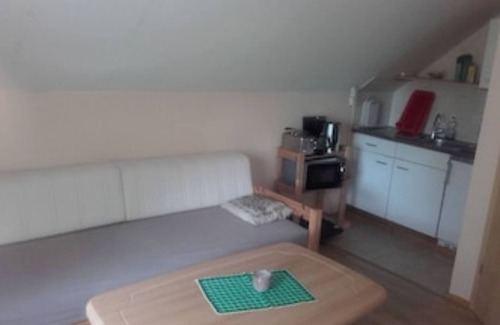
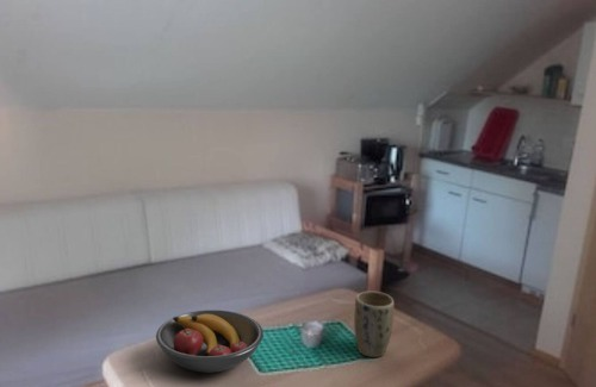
+ plant pot (373, 324)
+ fruit bowl (210, 342)
